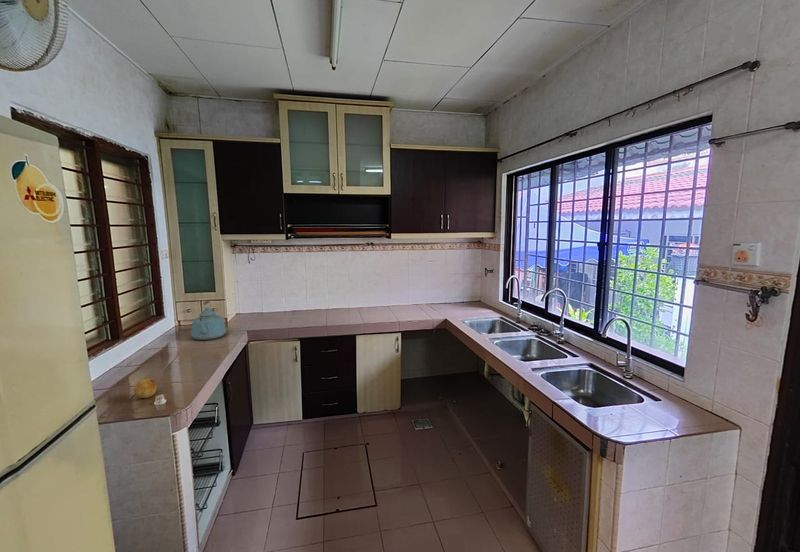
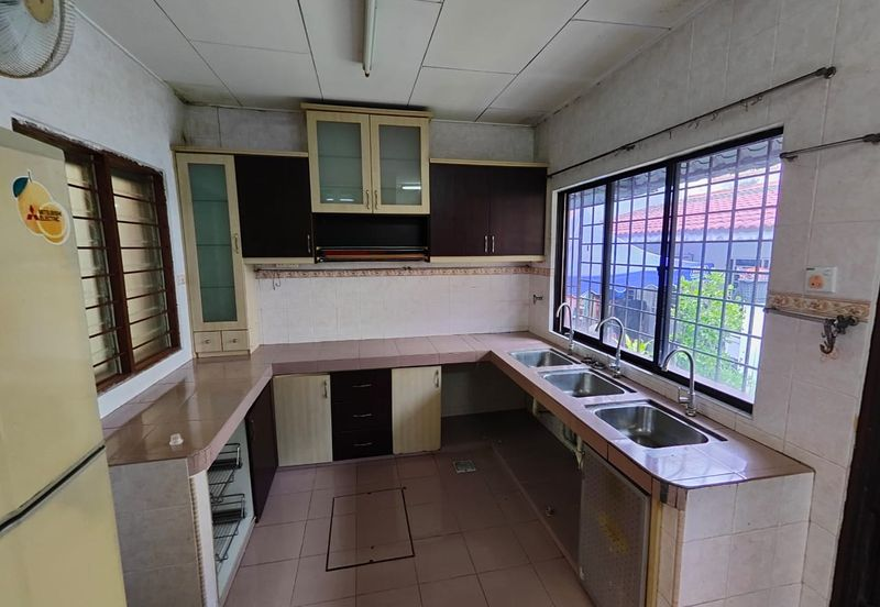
- fruit (145, 388)
- kettle (206, 319)
